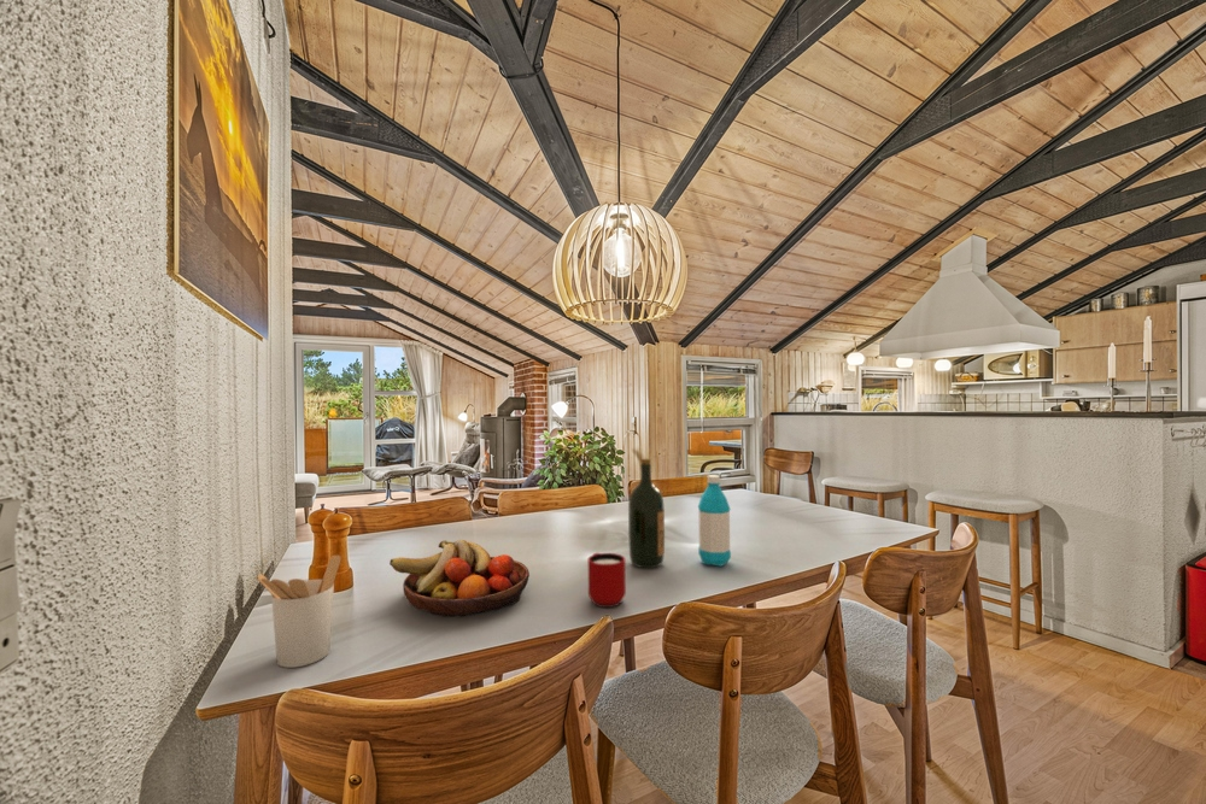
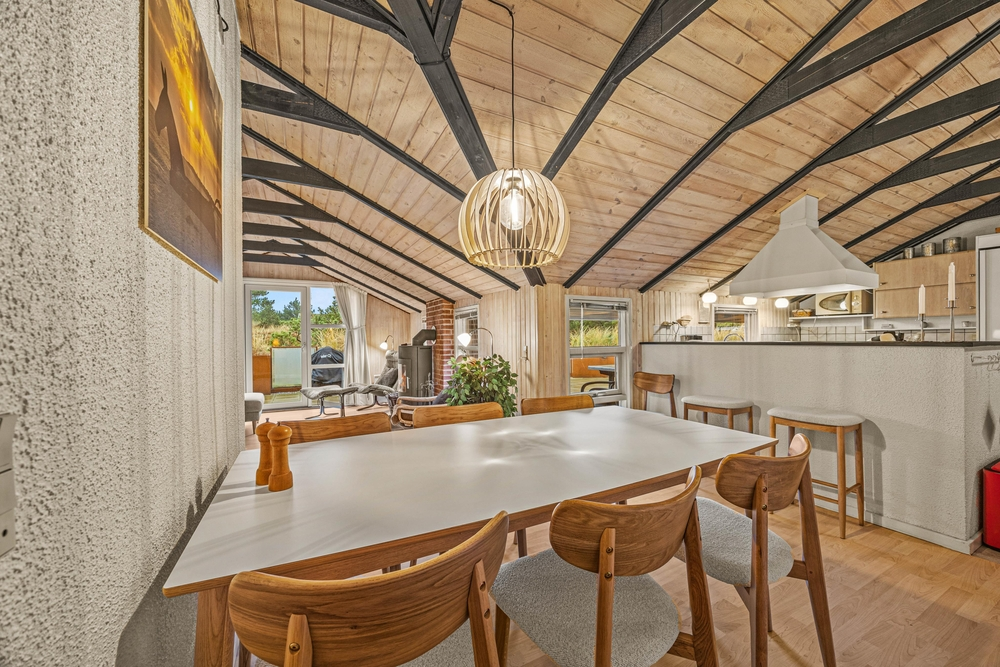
- fruit bowl (467, 570)
- wine bottle (646, 511)
- utensil holder (298, 611)
- mug (604, 577)
- water bottle (714, 518)
